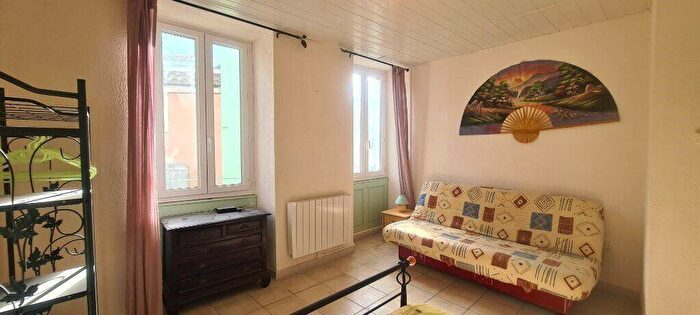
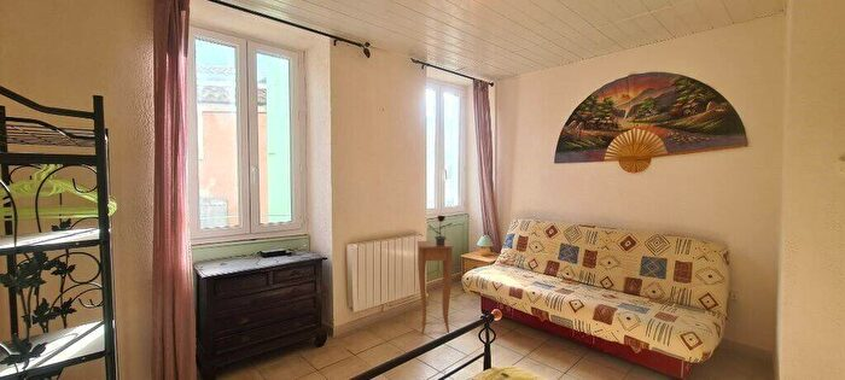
+ side table (443, 286)
+ potted flower (439, 229)
